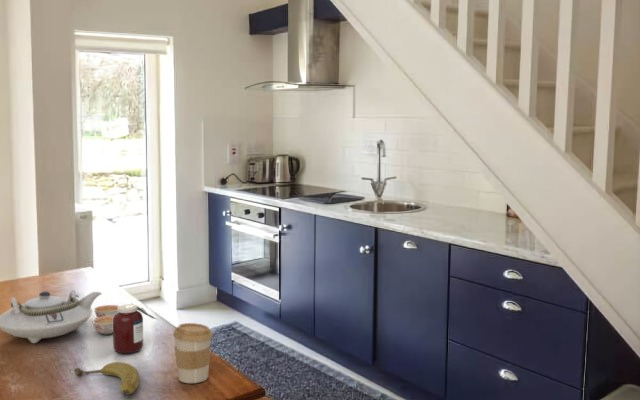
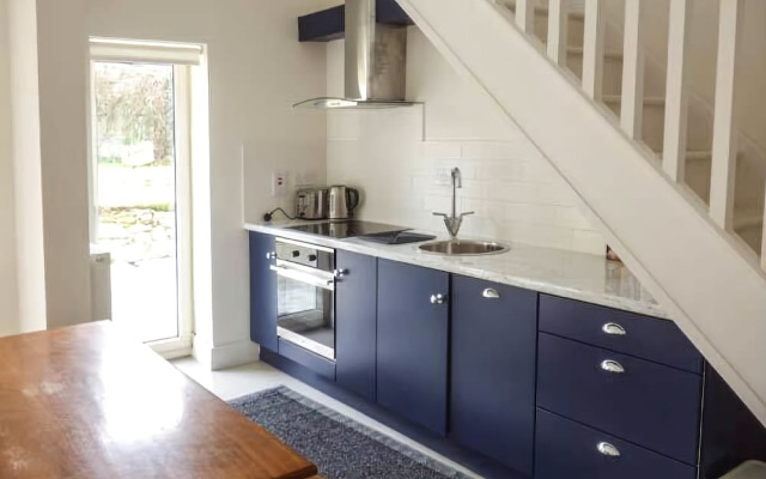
- coffee cup (193, 351)
- fruit (109, 374)
- jar (134, 326)
- teapot (63, 310)
